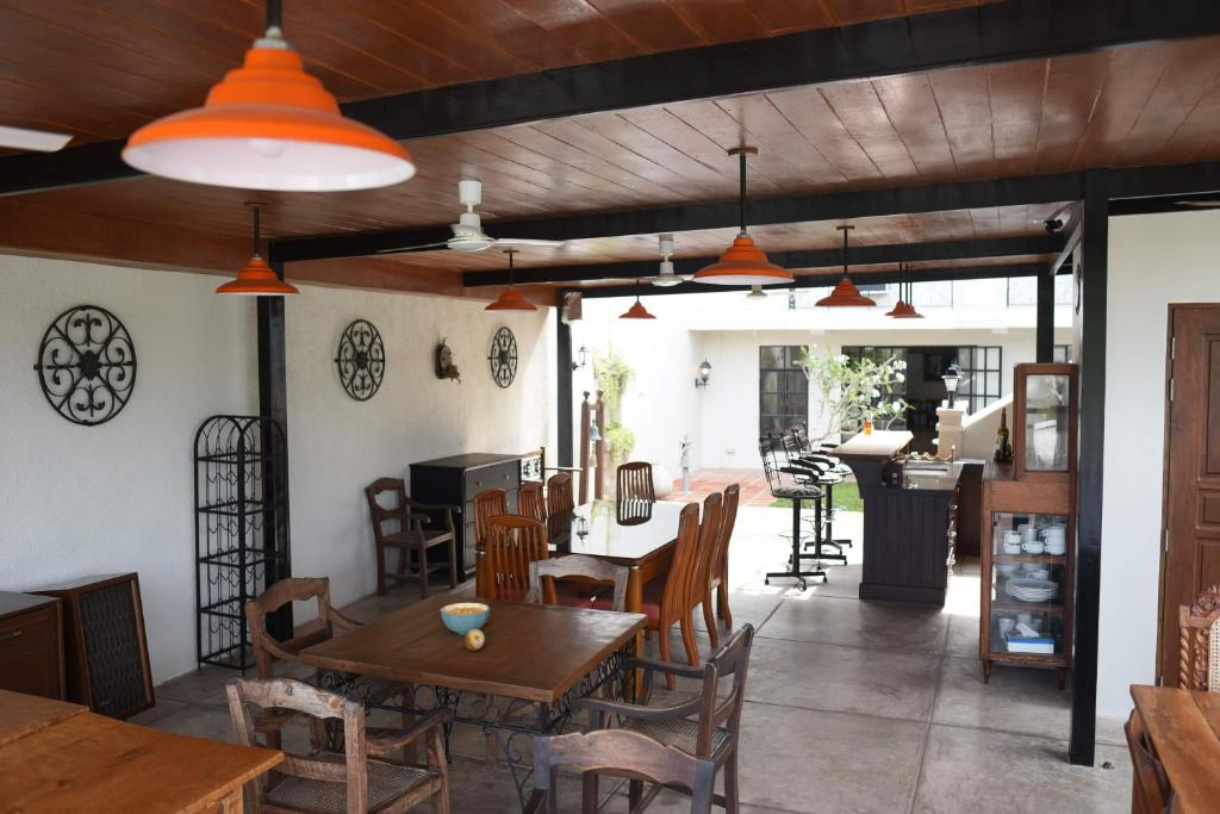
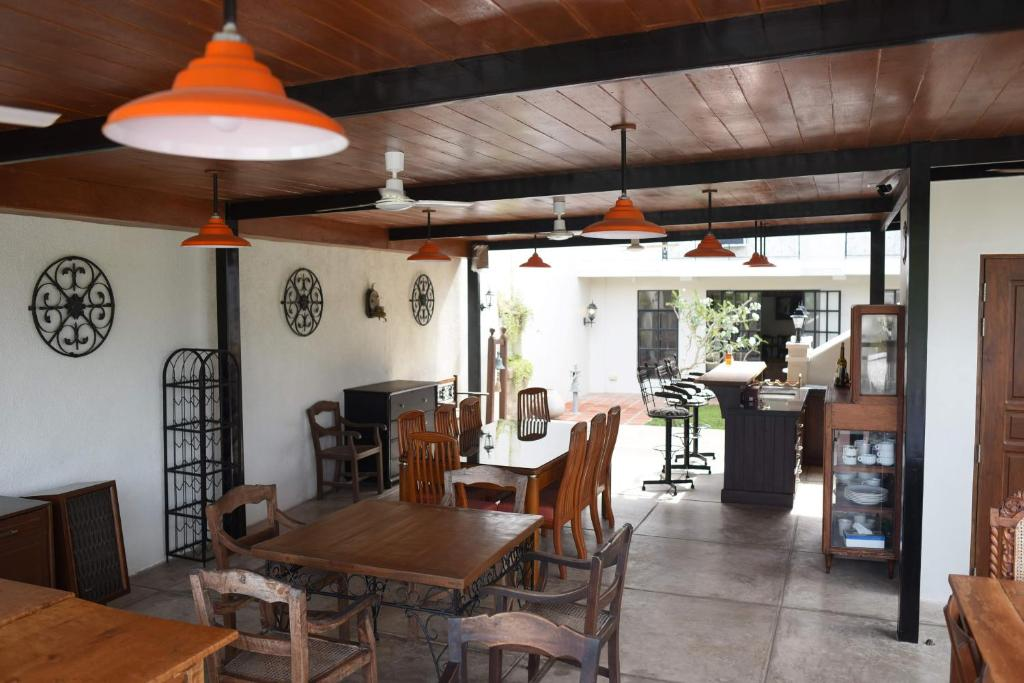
- cereal bowl (465, 620)
- fruit (474, 639)
